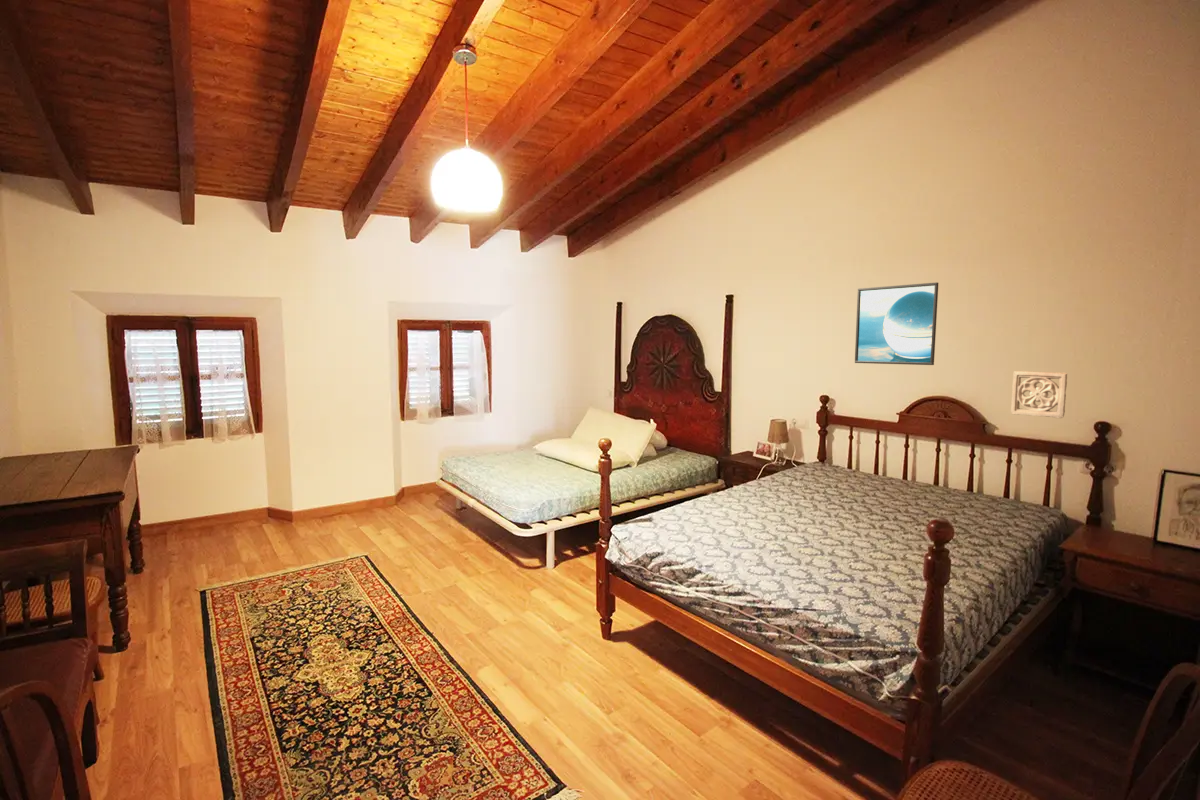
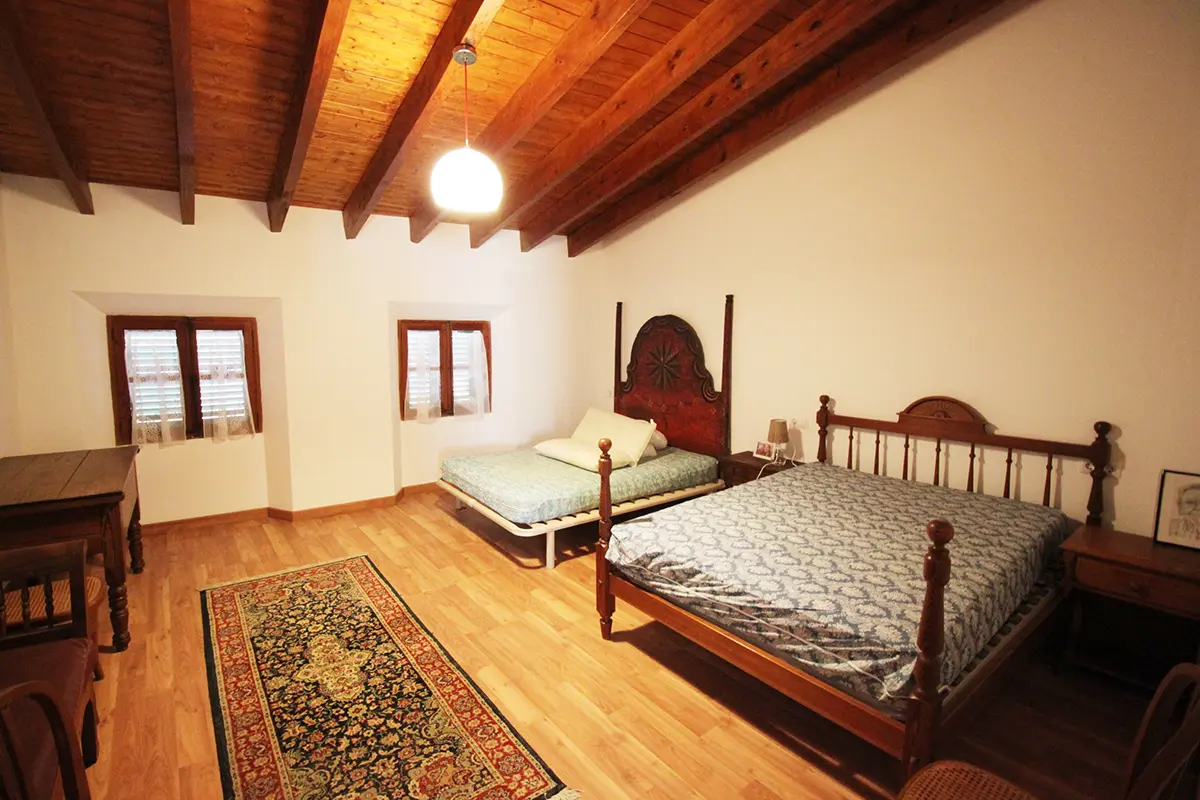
- wall ornament (1037, 393)
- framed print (894, 325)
